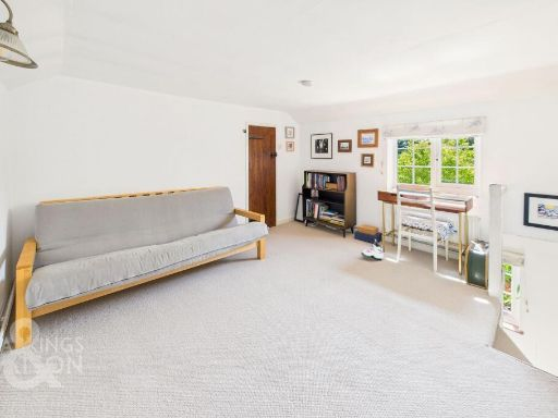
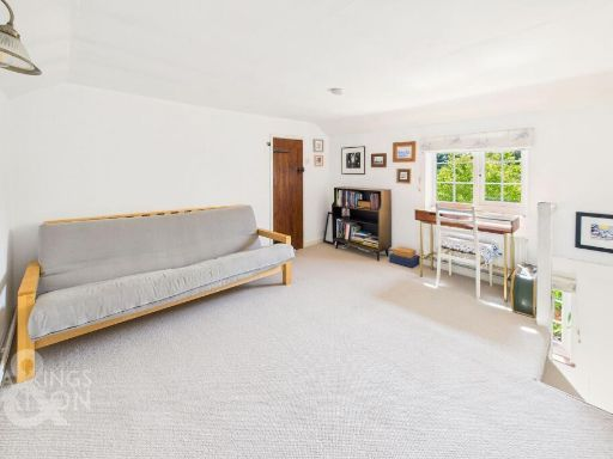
- sneaker (373, 247)
